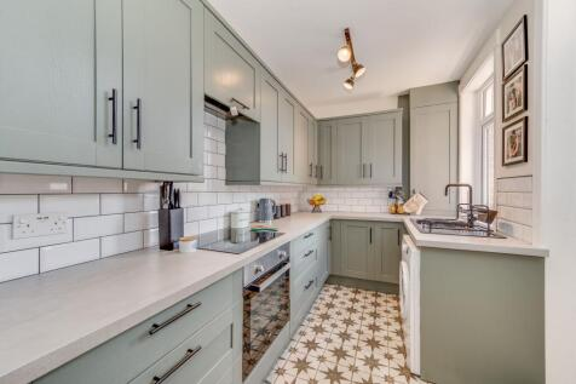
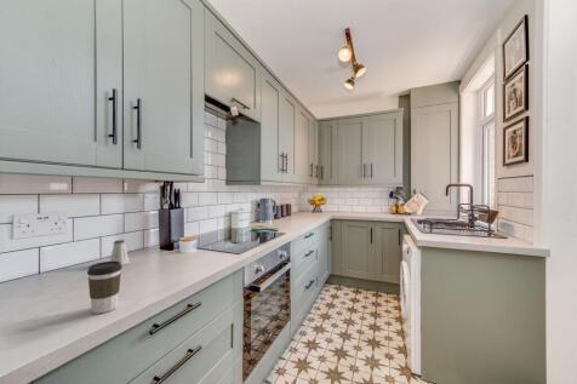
+ coffee cup (104, 286)
+ saltshaker (119, 252)
